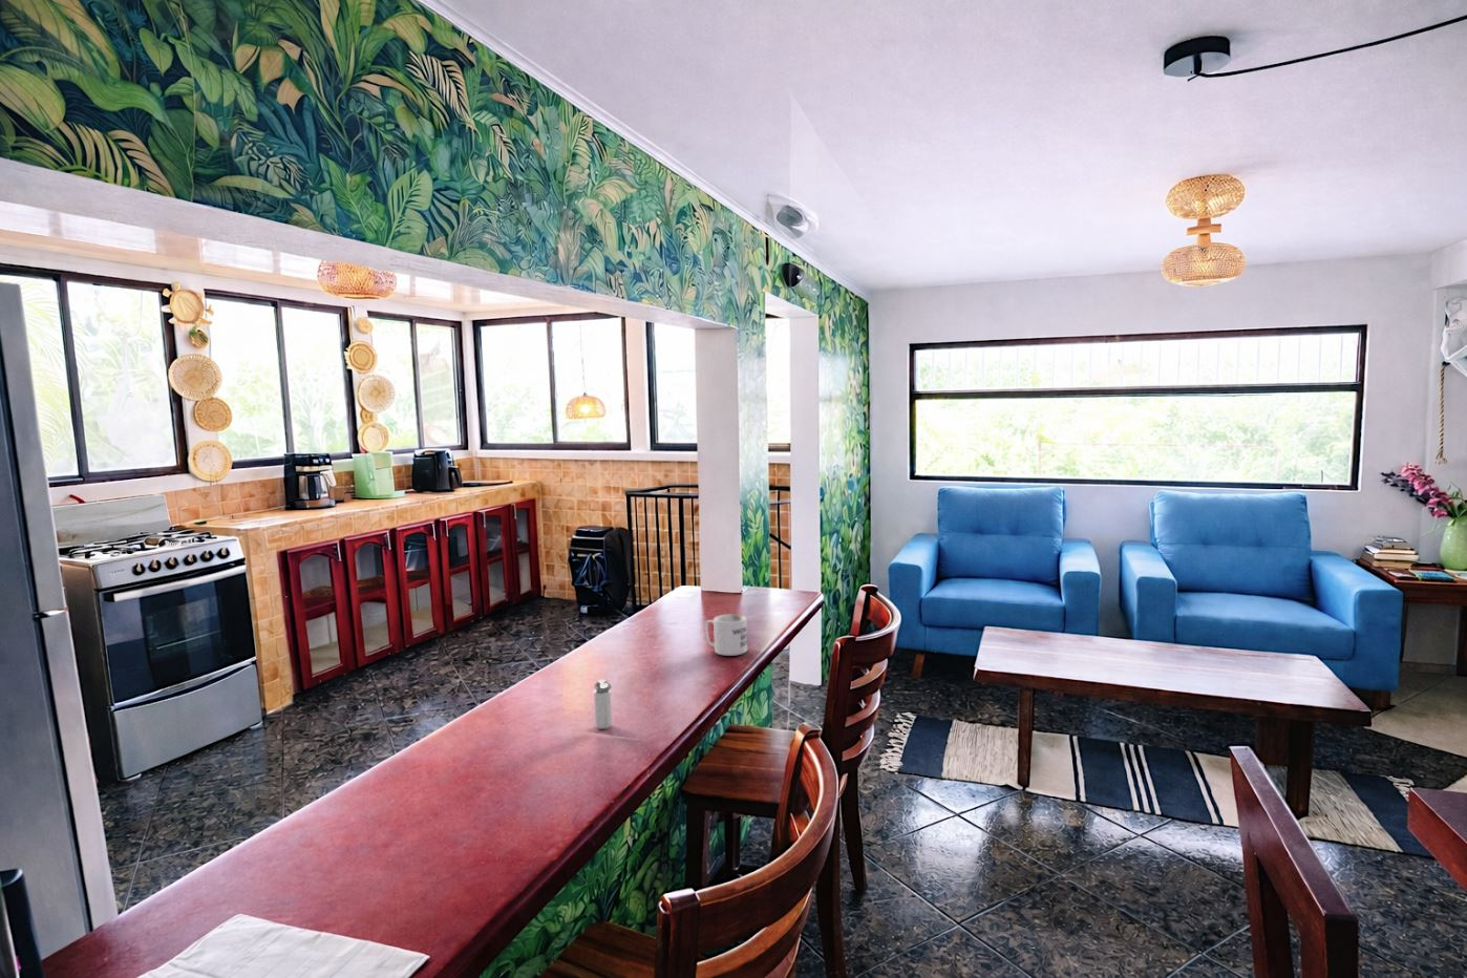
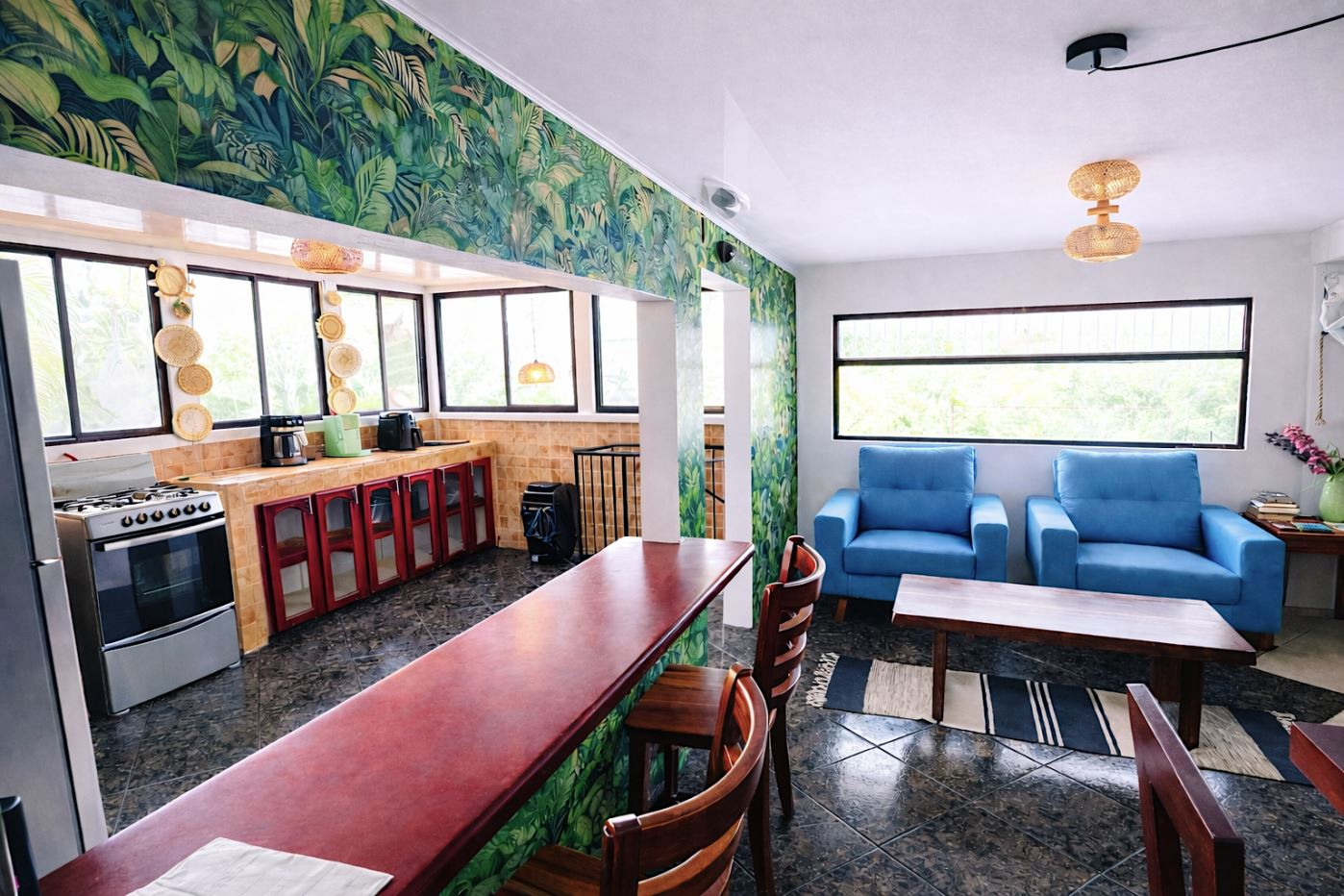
- mug (724, 634)
- shaker (603, 704)
